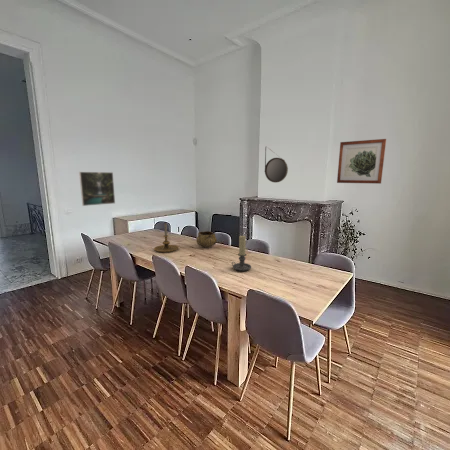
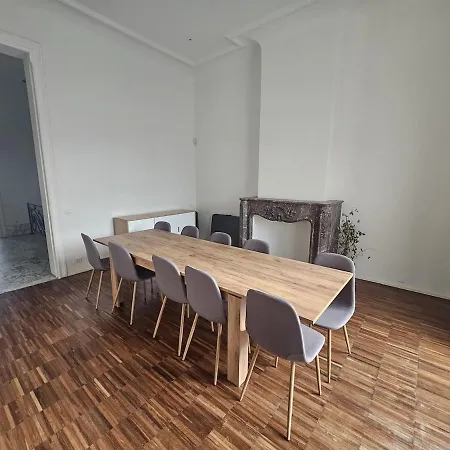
- candle holder (165, 236)
- home mirror (275, 164)
- candle holder (240, 252)
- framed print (98, 188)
- decorative bowl (206, 239)
- wall art (360, 162)
